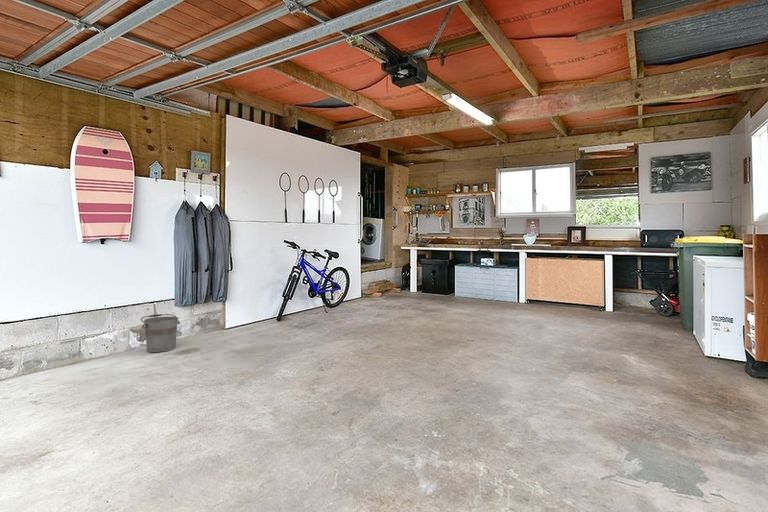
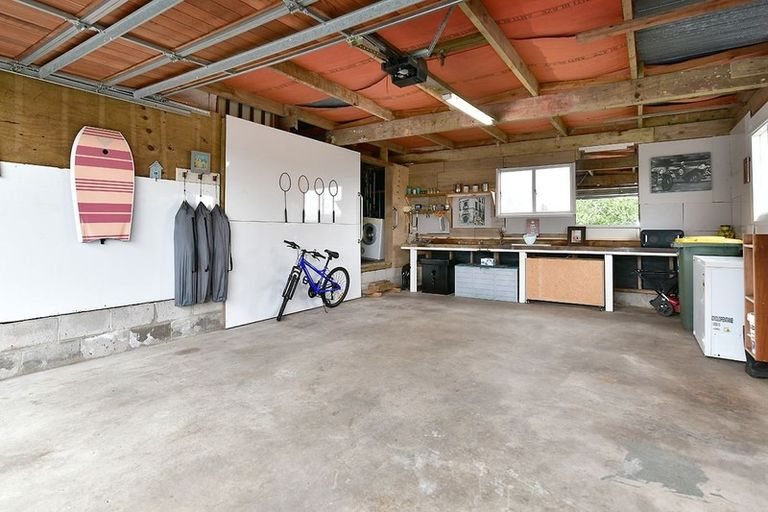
- bucket (161, 332)
